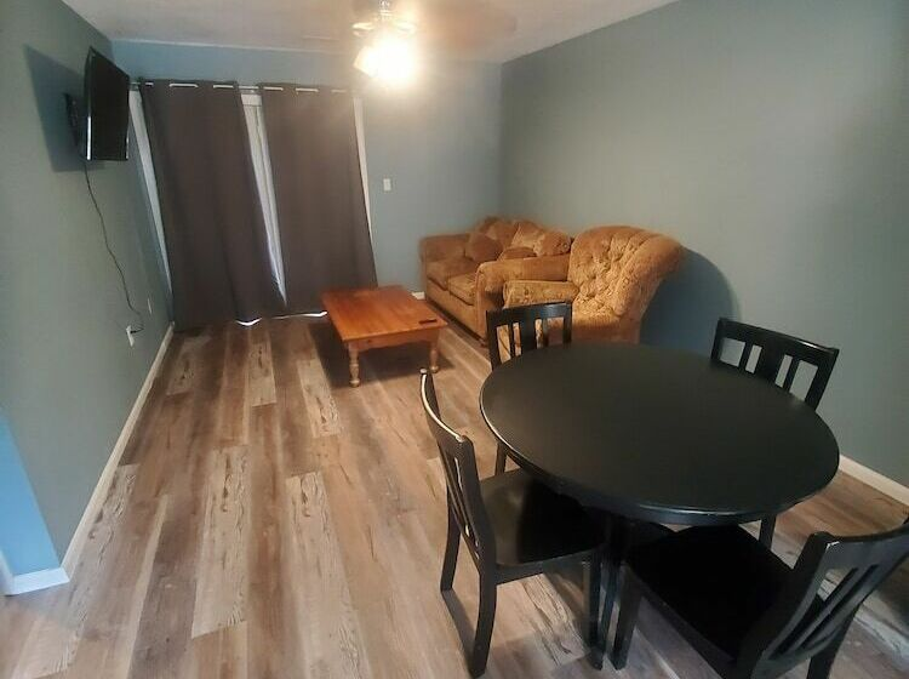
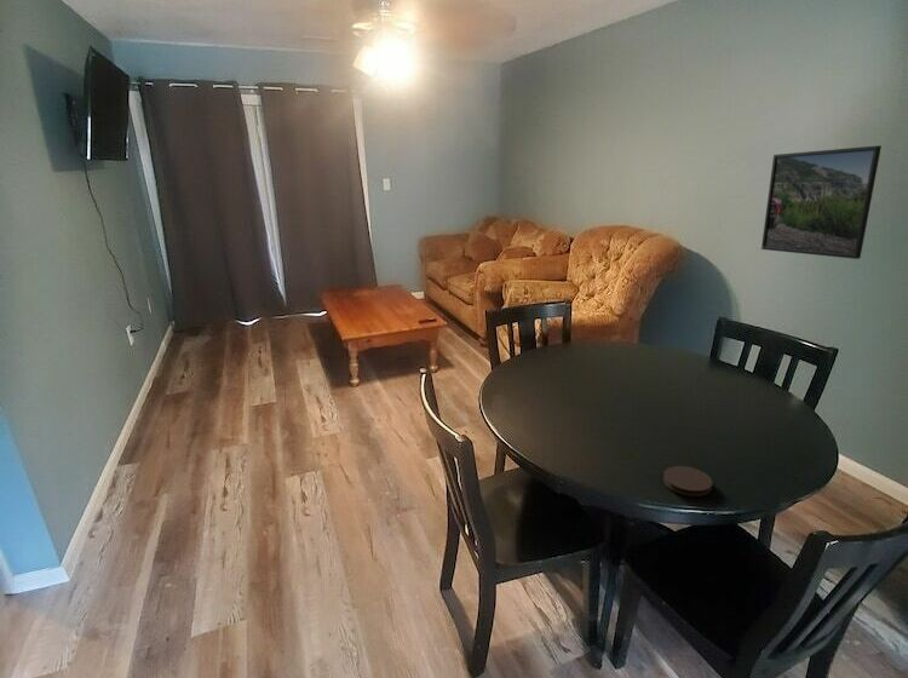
+ coaster (686, 479)
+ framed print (814, 203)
